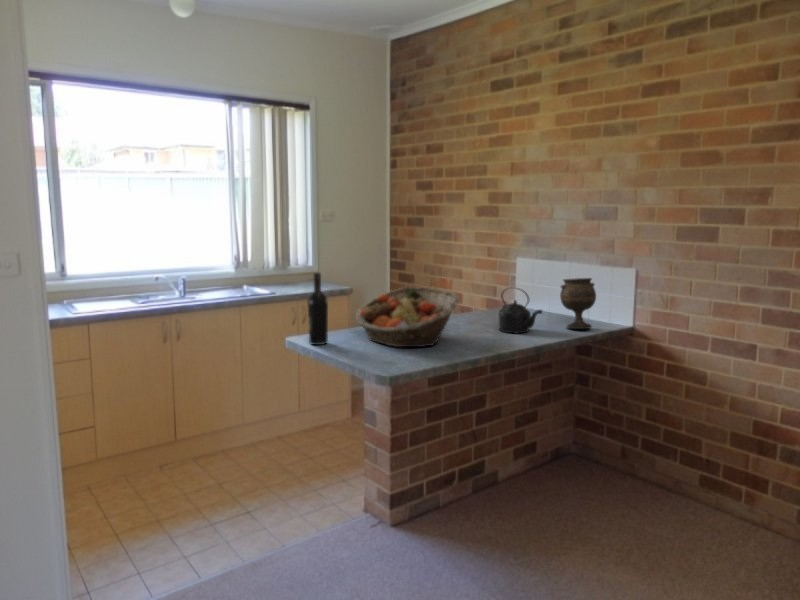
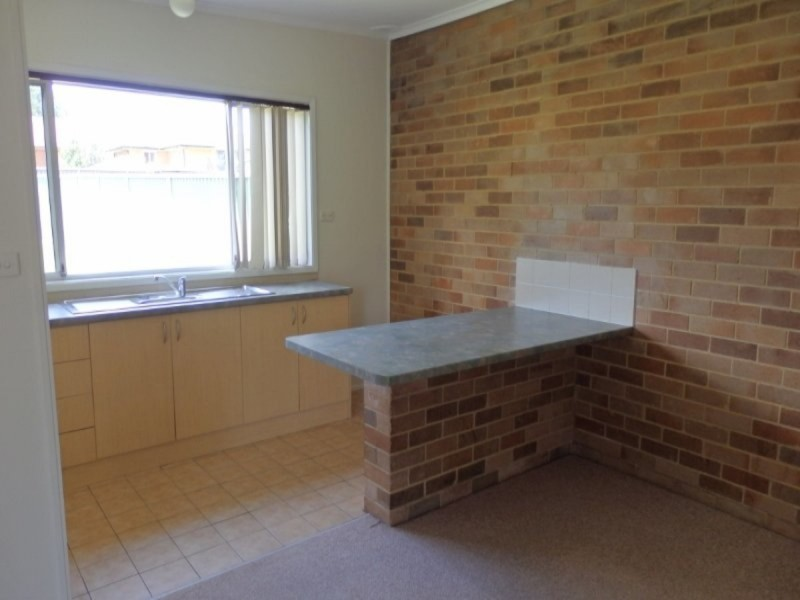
- kettle (521, 310)
- goblet (577, 303)
- fruit basket (406, 315)
- wine bottle (317, 308)
